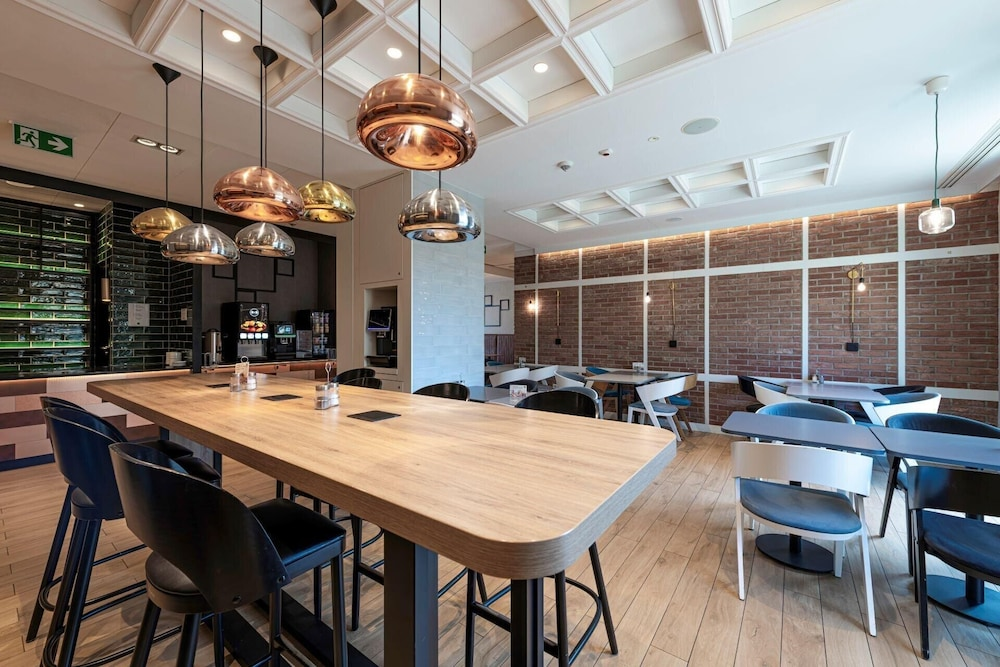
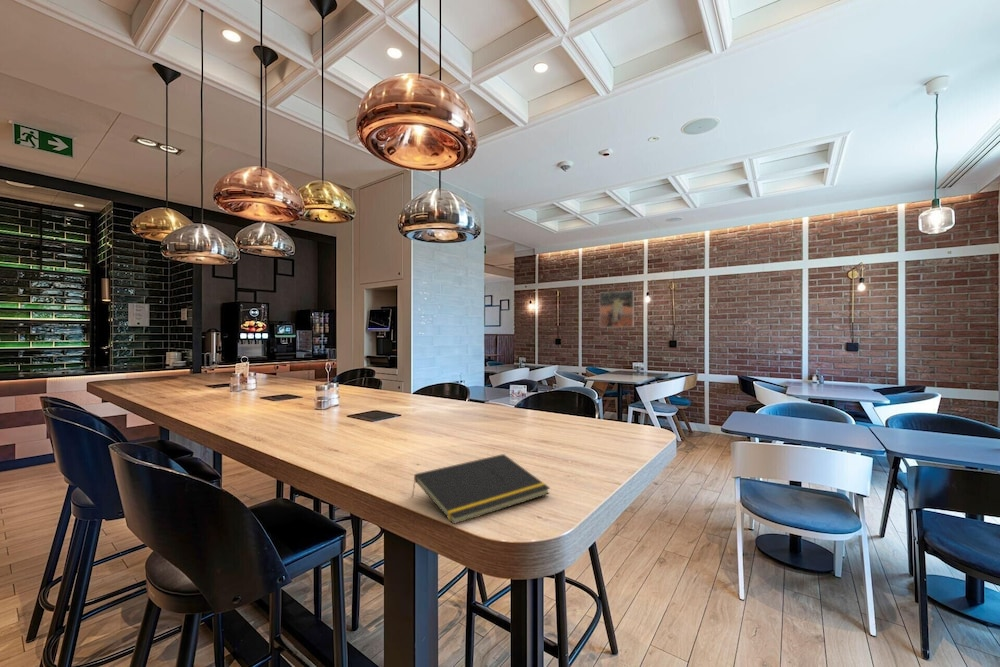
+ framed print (616, 309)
+ notepad (482, 483)
